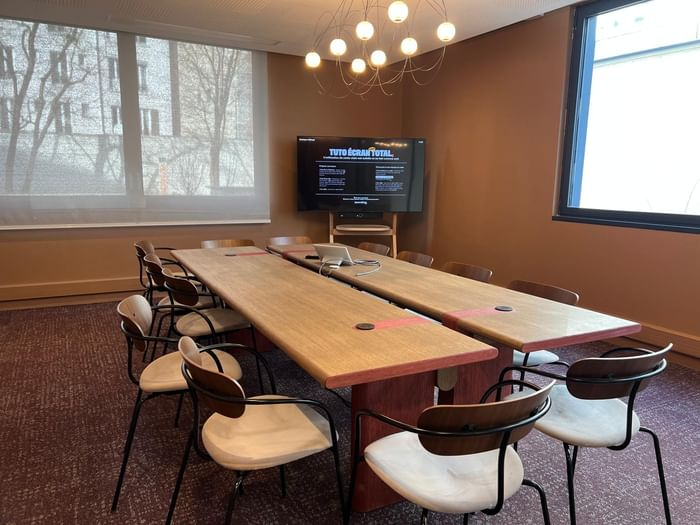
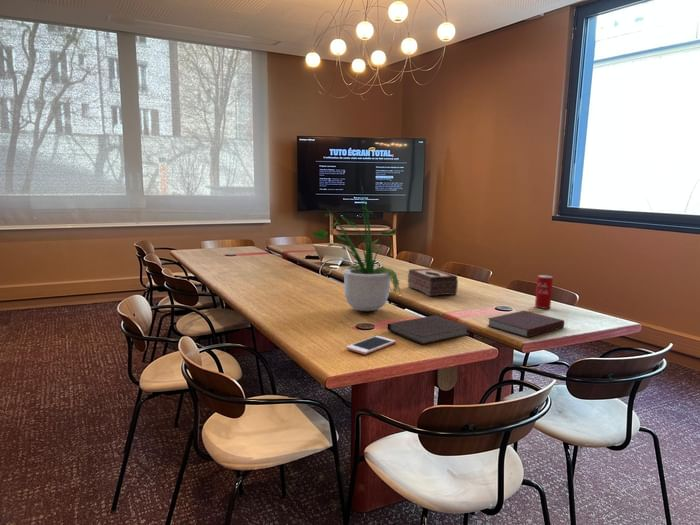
+ notebook (525, 323)
+ potted plant (353, 245)
+ cell phone (371, 344)
+ beverage can (543, 291)
+ tissue box (431, 281)
+ notebook (428, 328)
